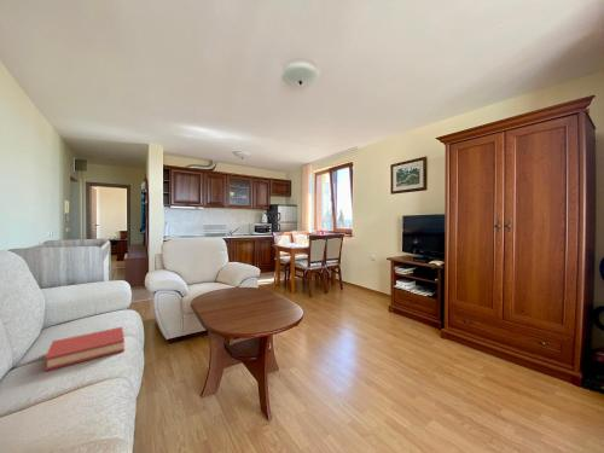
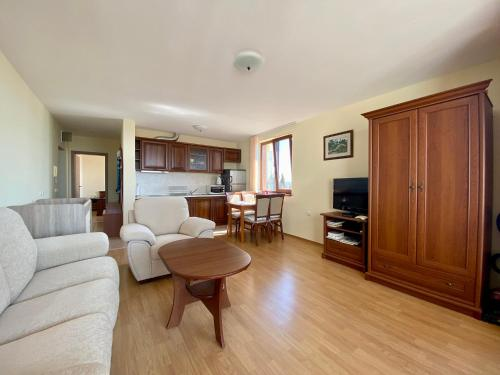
- hardback book (88, 345)
